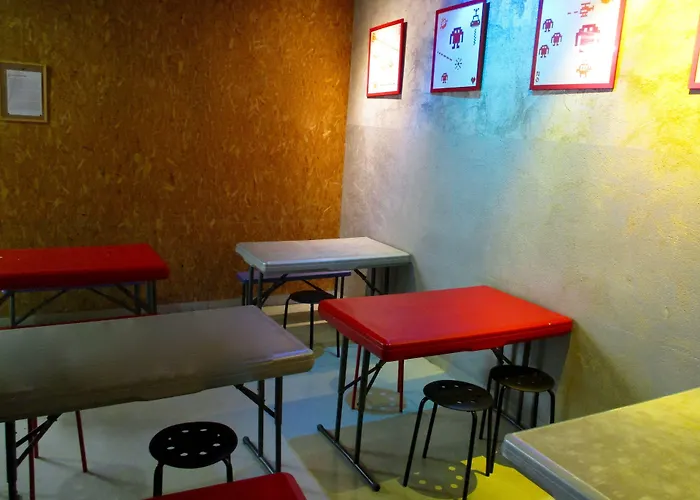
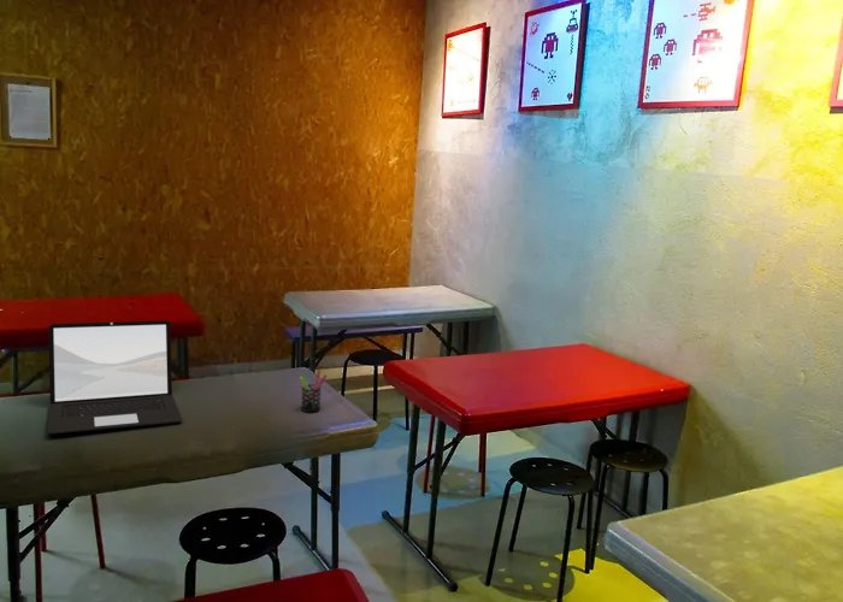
+ laptop (114, 372)
+ pen holder (311, 389)
